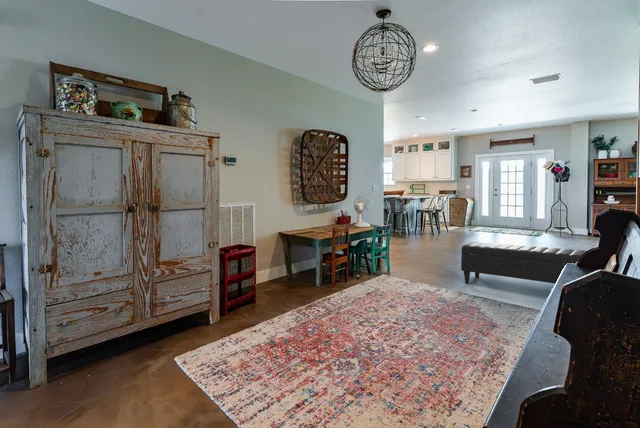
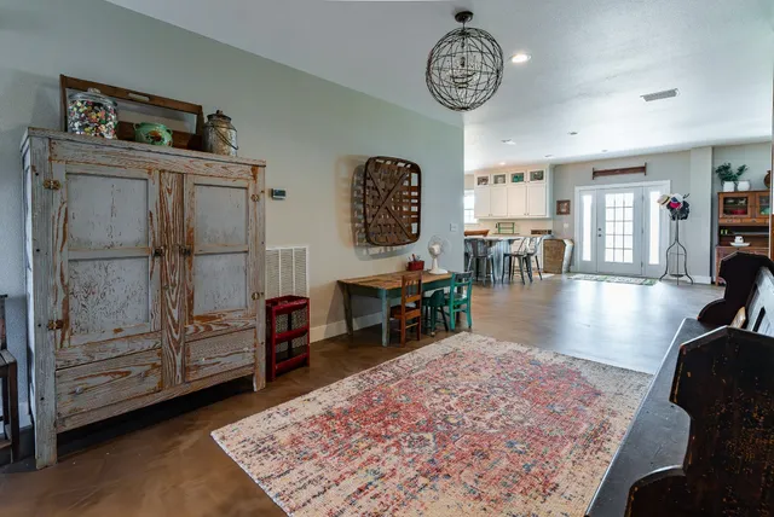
- ottoman (520, 268)
